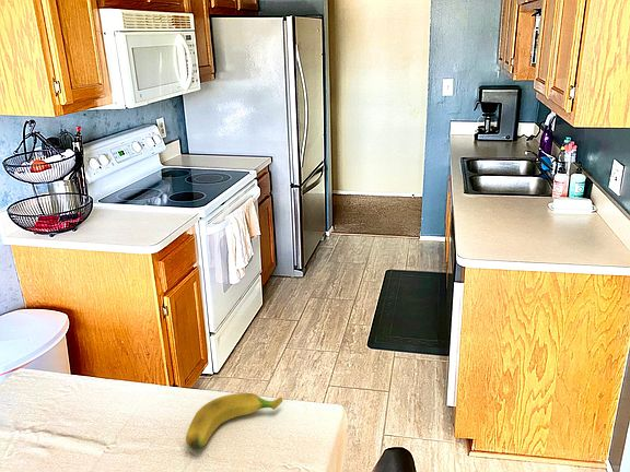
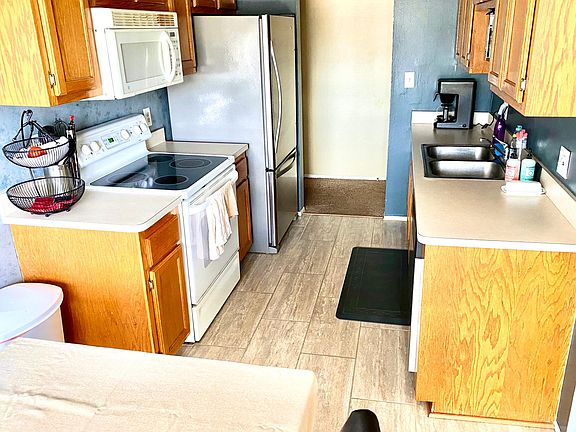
- banana (232, 417)
